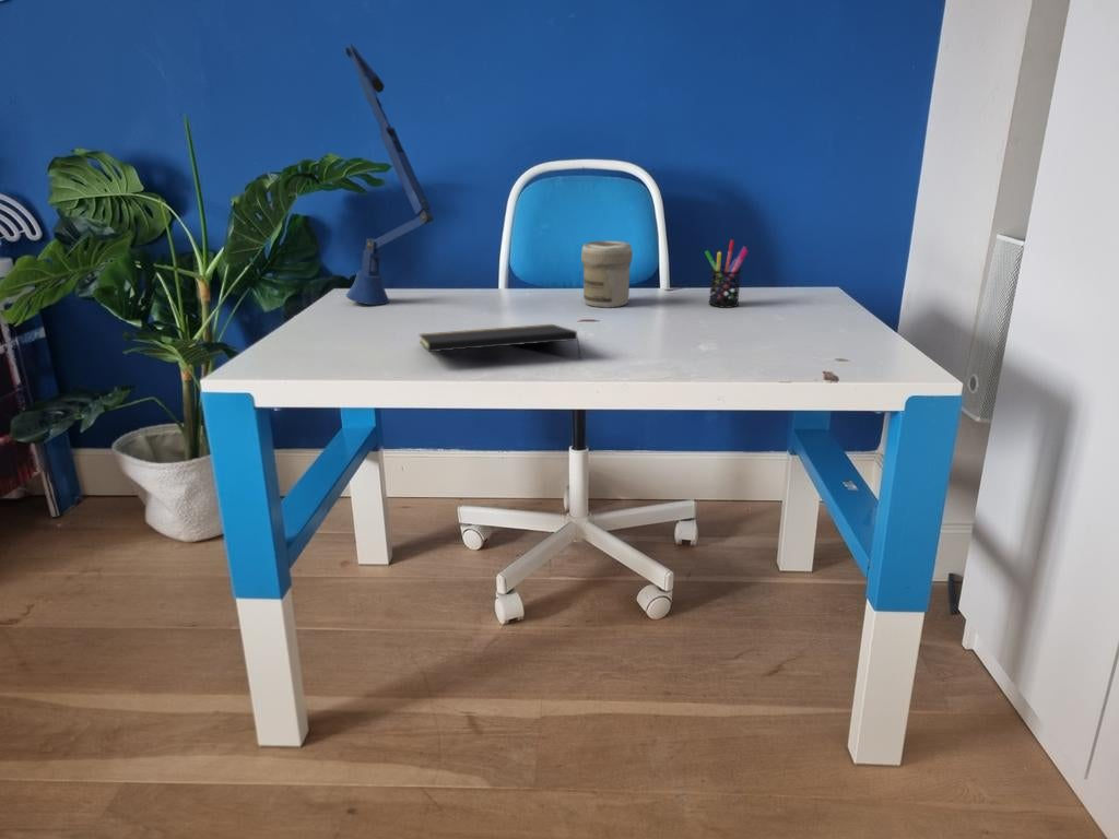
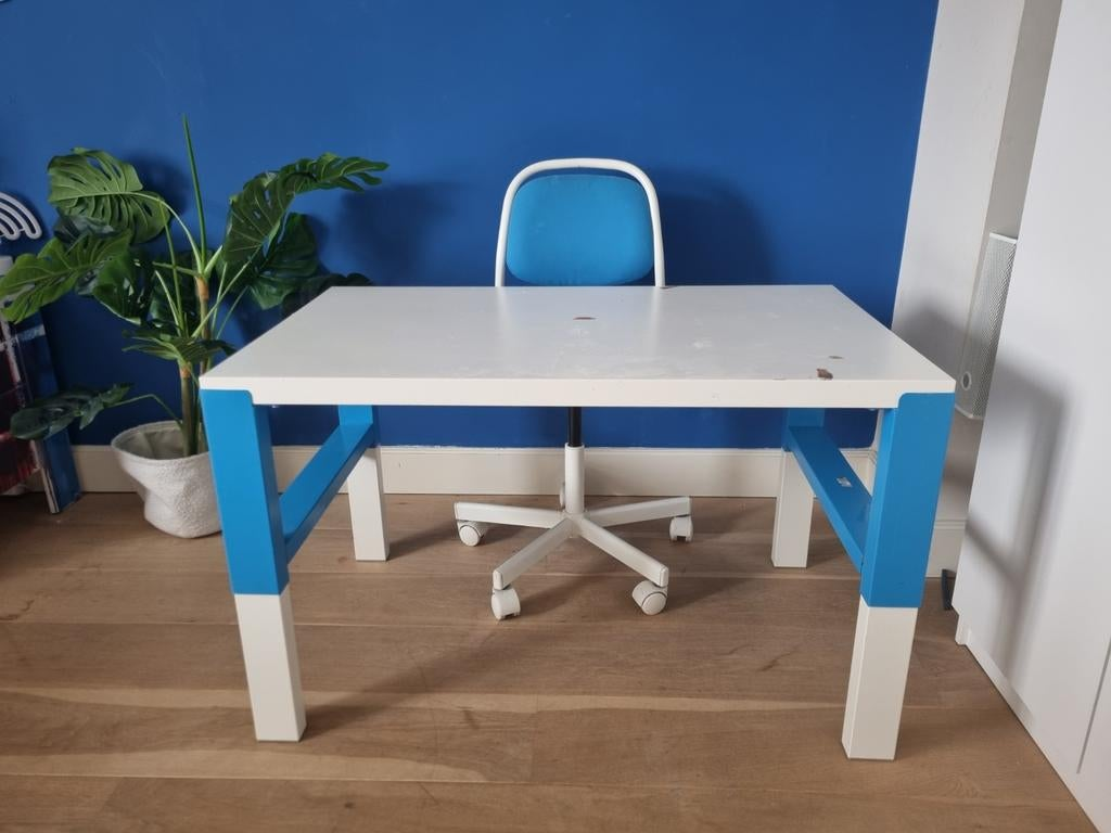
- desk lamp (398, 175)
- notepad (495, 336)
- jar (605, 273)
- pen holder (722, 272)
